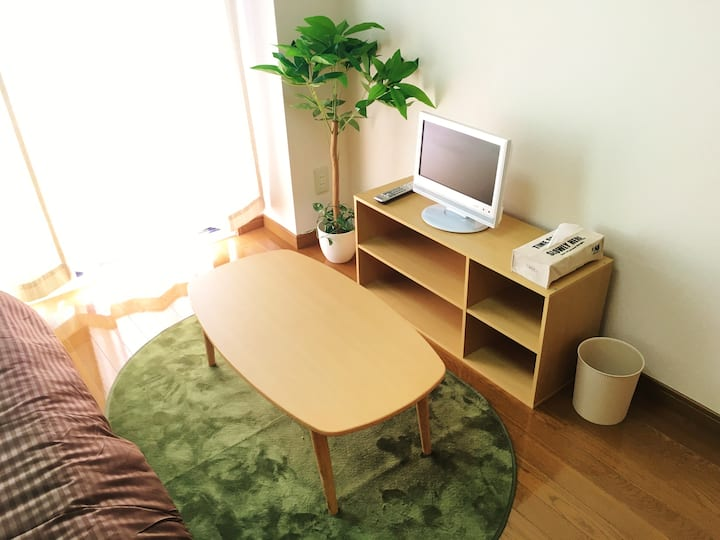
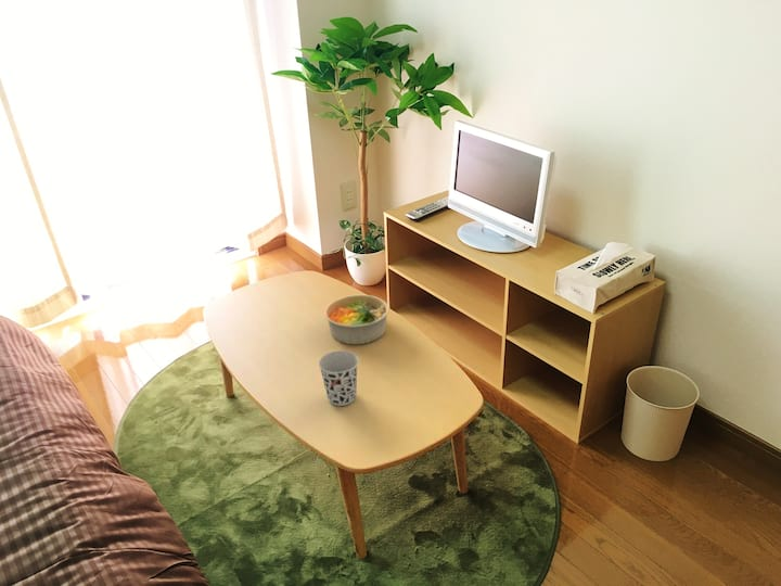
+ bowl (357, 318)
+ cup (340, 379)
